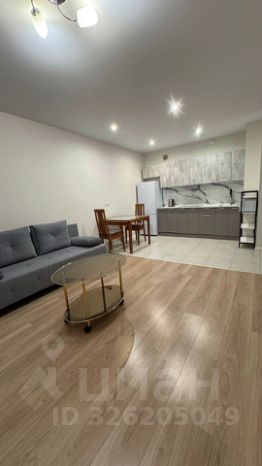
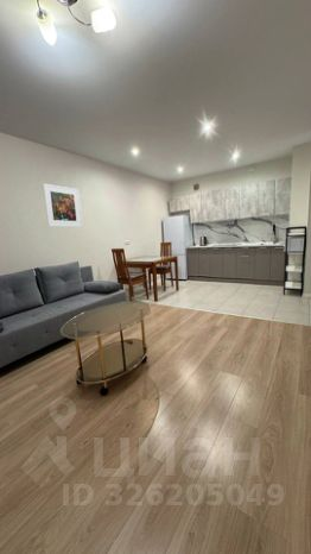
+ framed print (63, 207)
